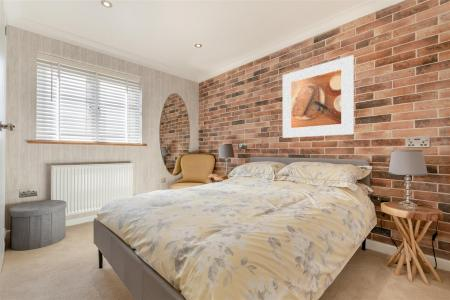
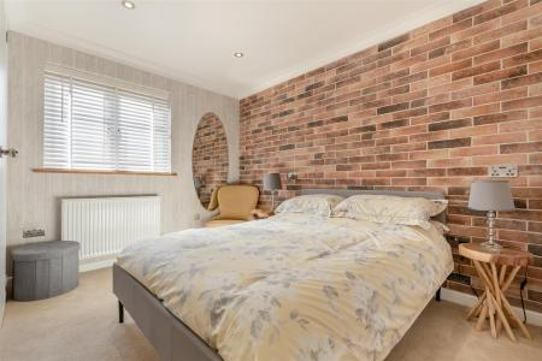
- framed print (314, 101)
